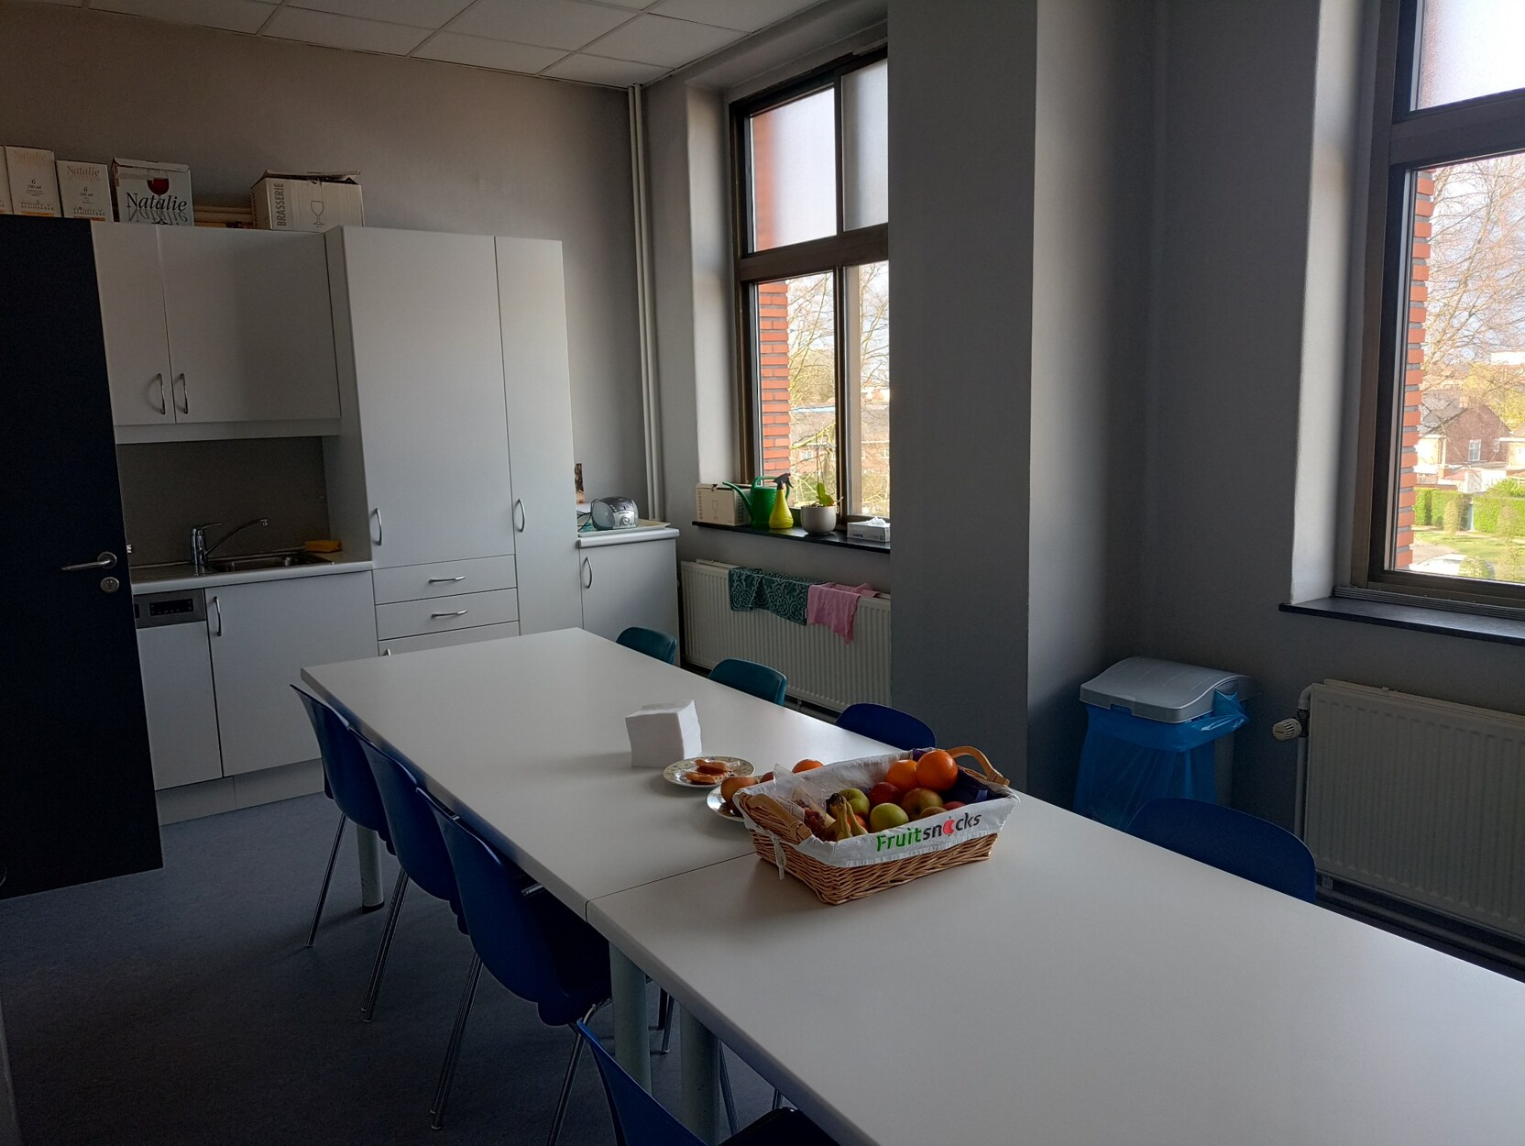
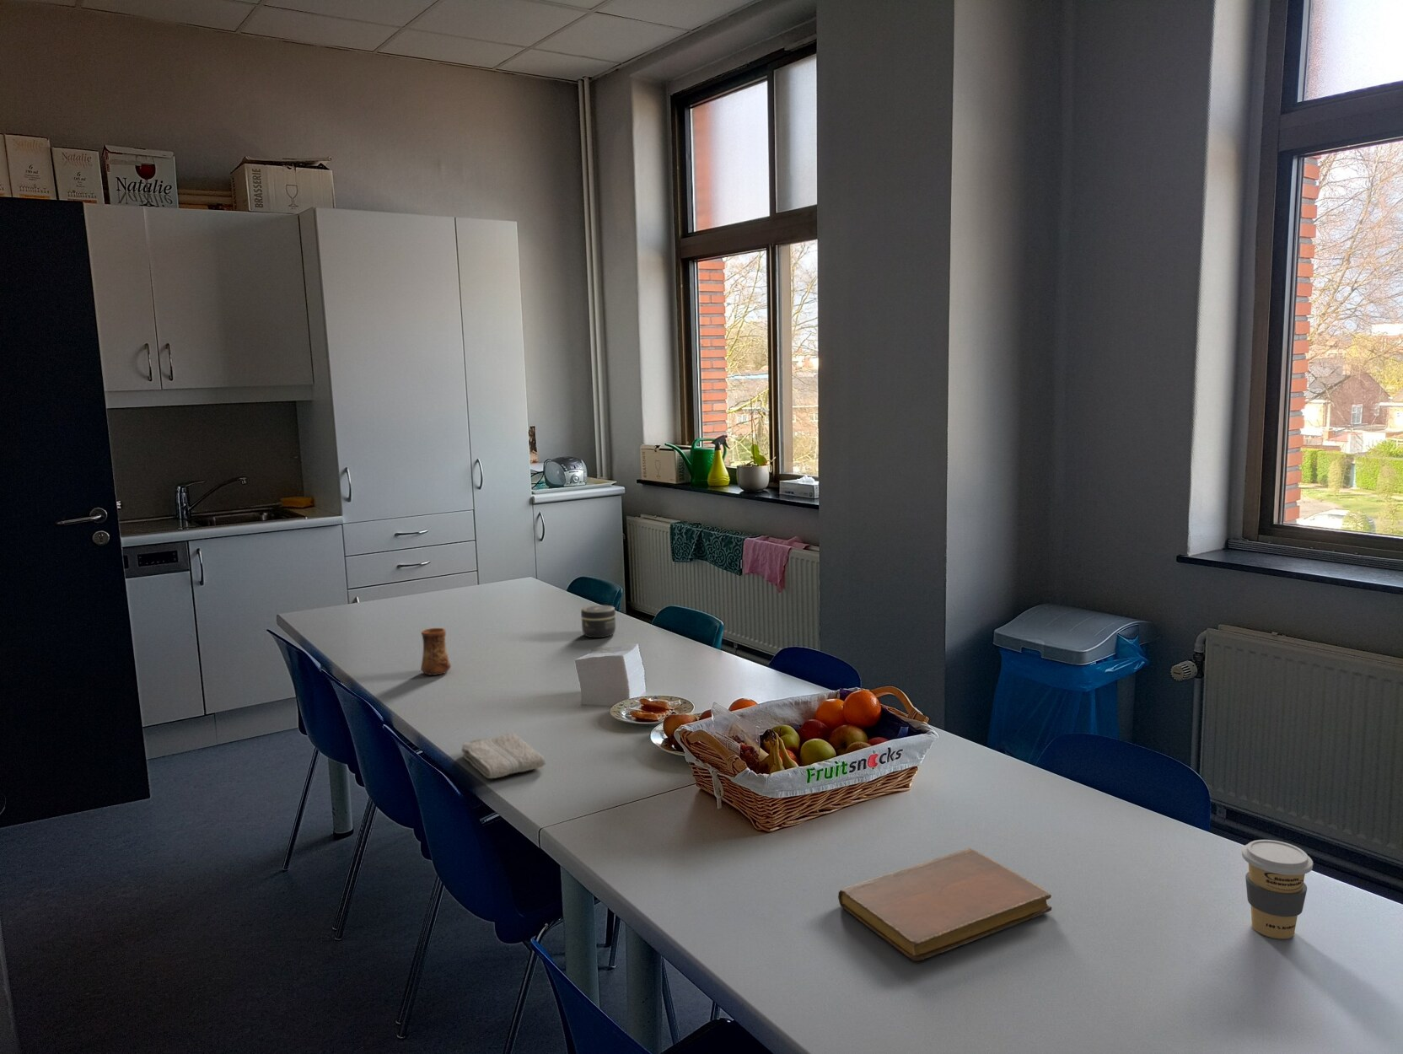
+ jar (598, 621)
+ cup (434, 651)
+ washcloth (501, 754)
+ coffee cup (1275, 889)
+ notebook (943, 898)
